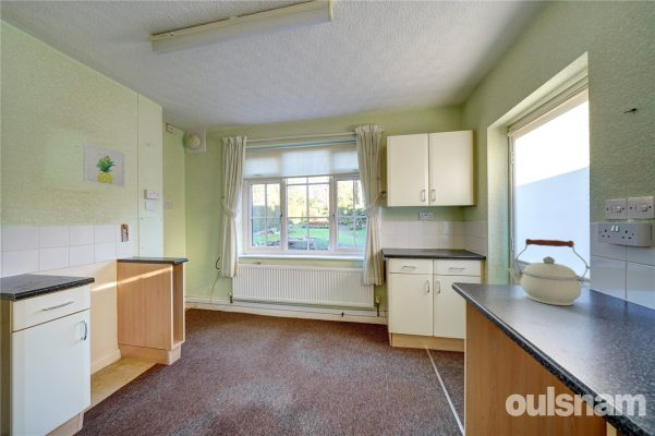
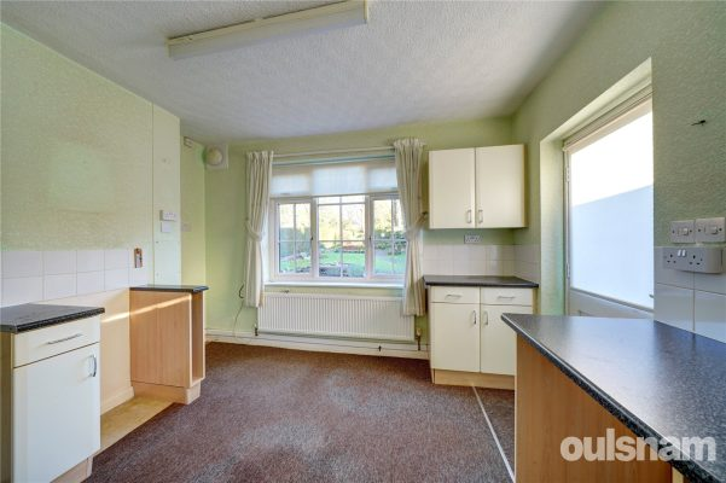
- wall art (105, 167)
- kettle (544, 268)
